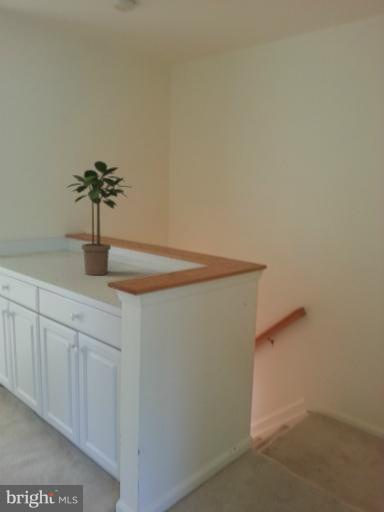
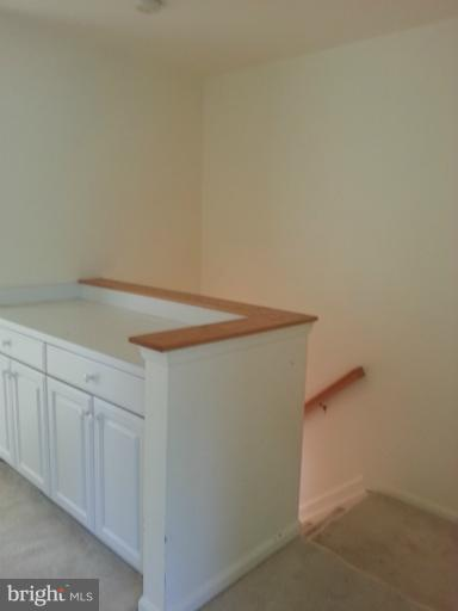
- potted plant (99, 218)
